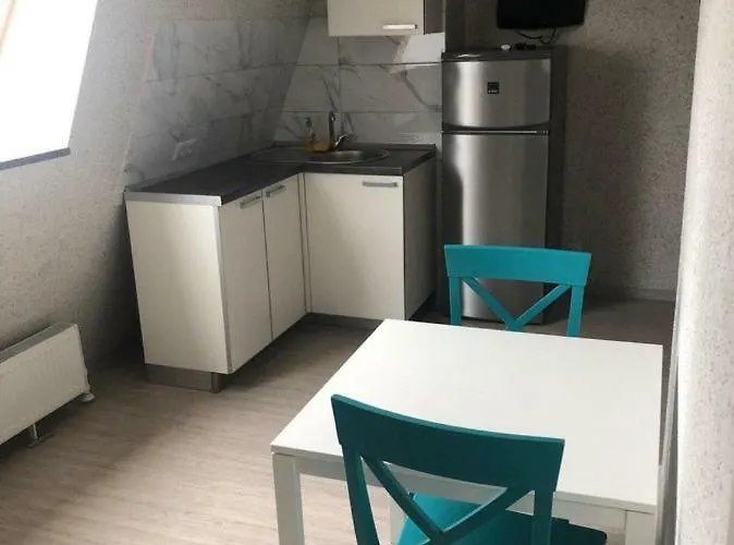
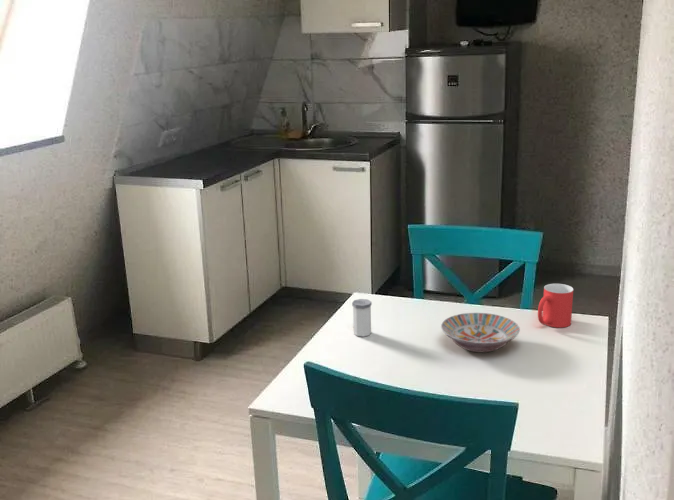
+ mug (552, 307)
+ bowl (479, 335)
+ salt shaker (362, 317)
